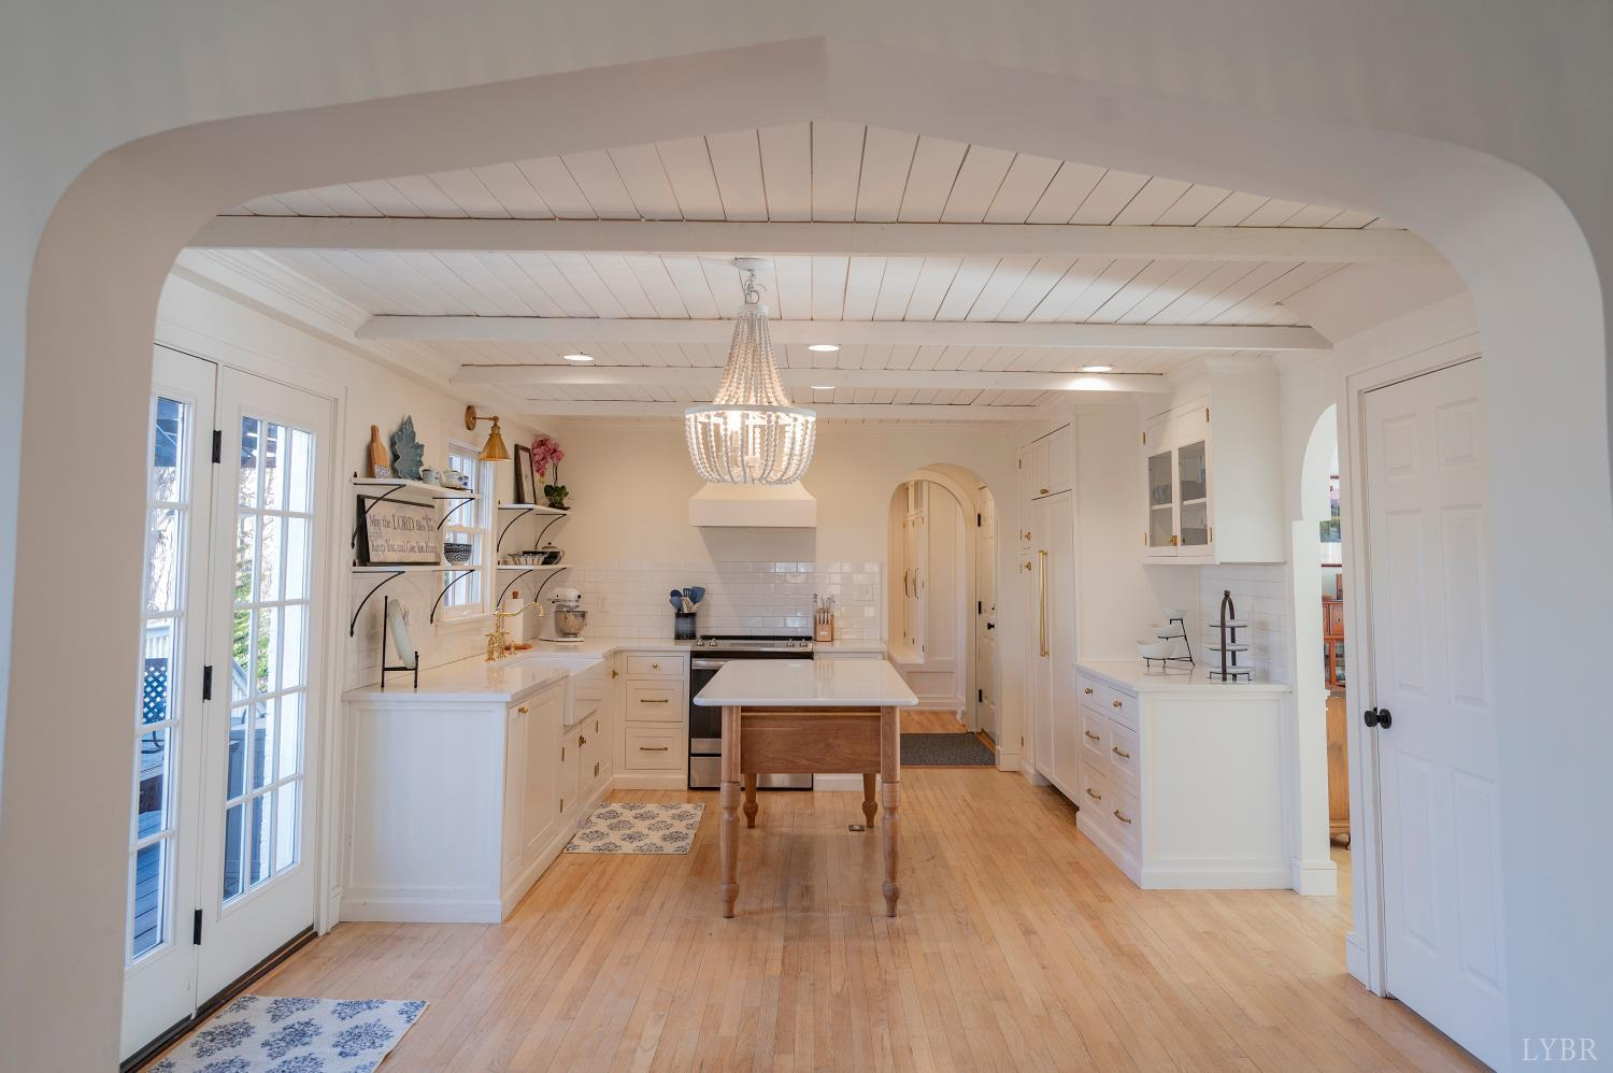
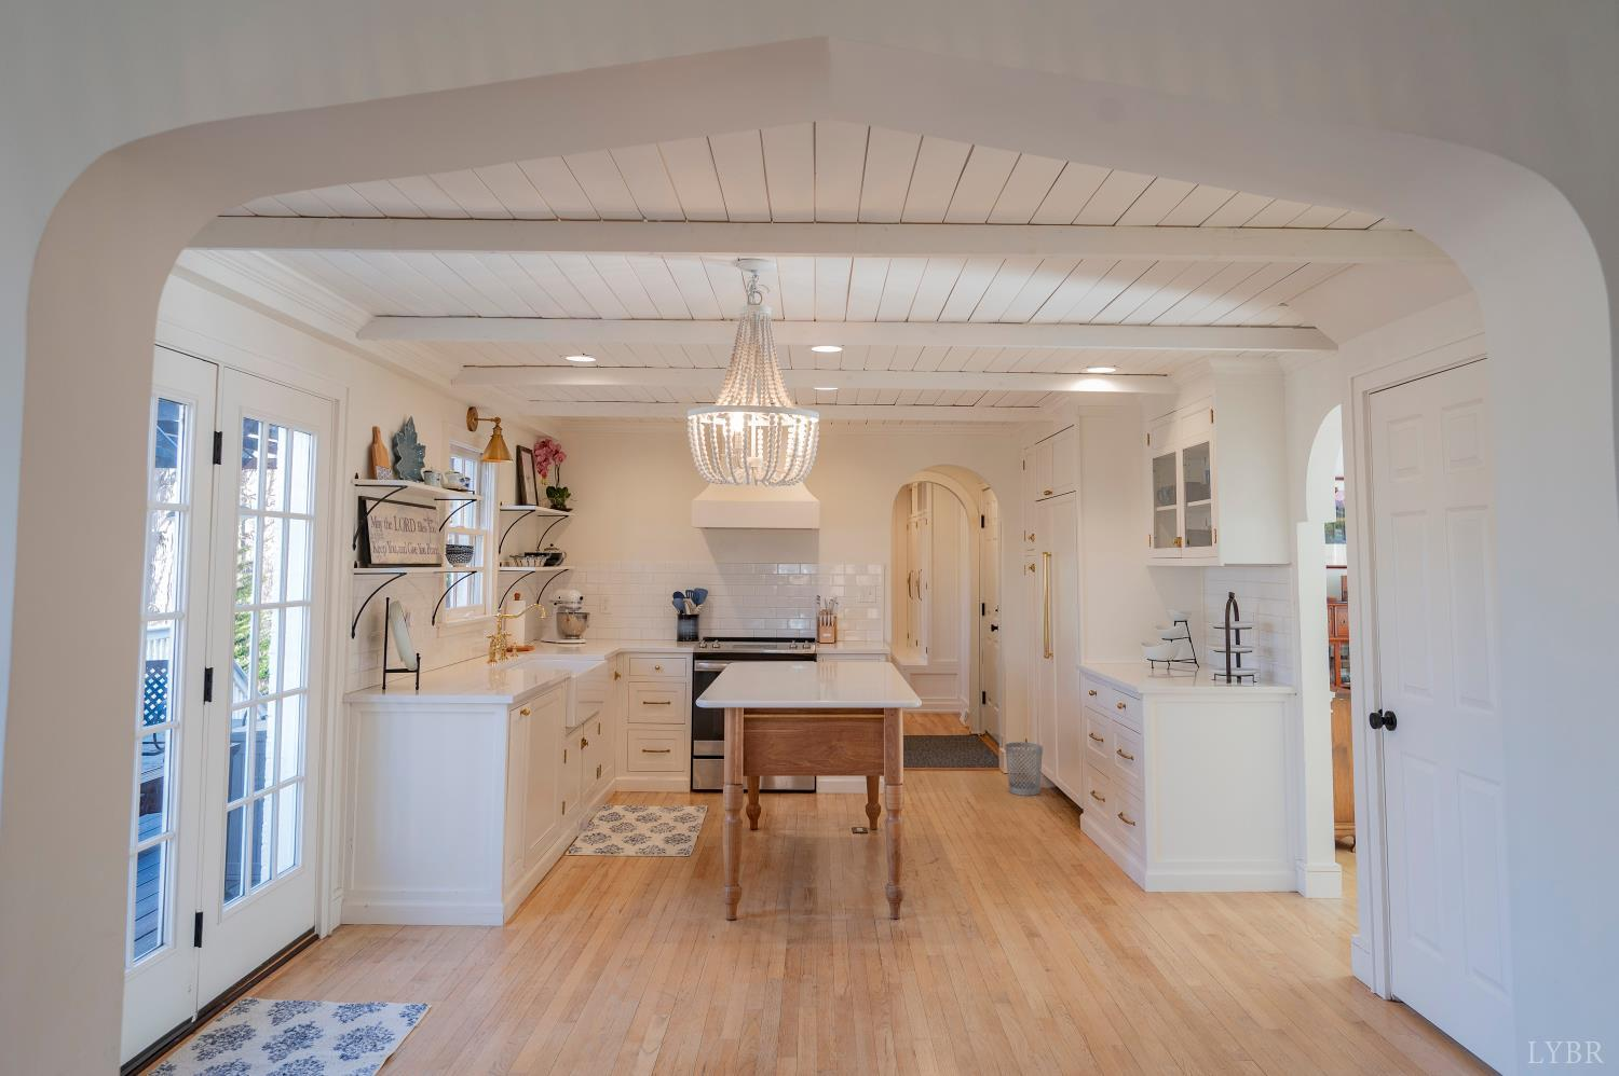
+ wastebasket (1023, 769)
